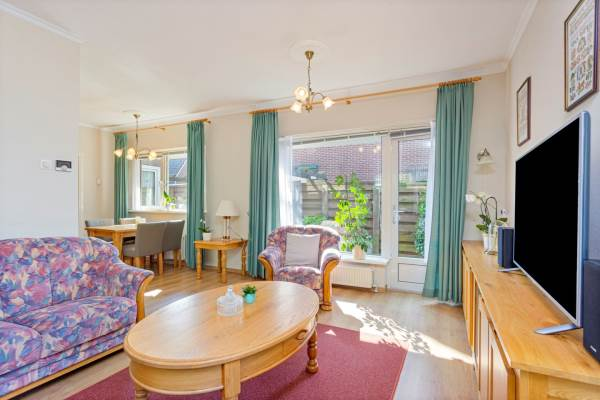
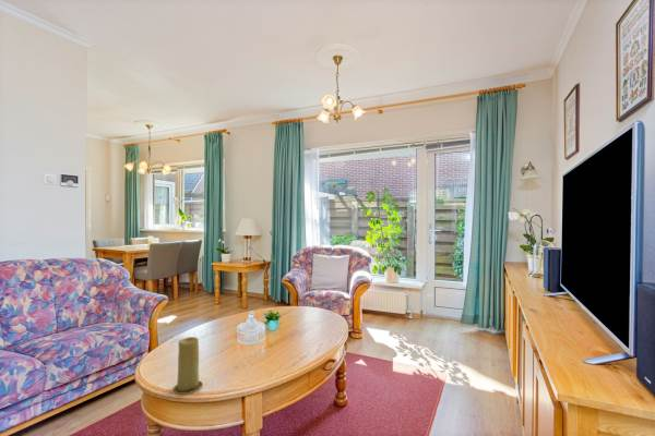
+ candle (188, 363)
